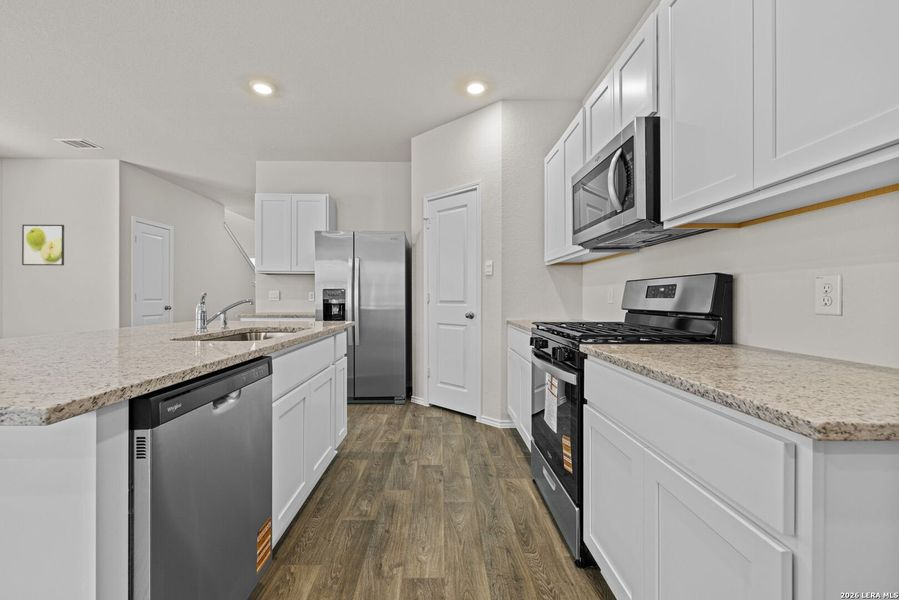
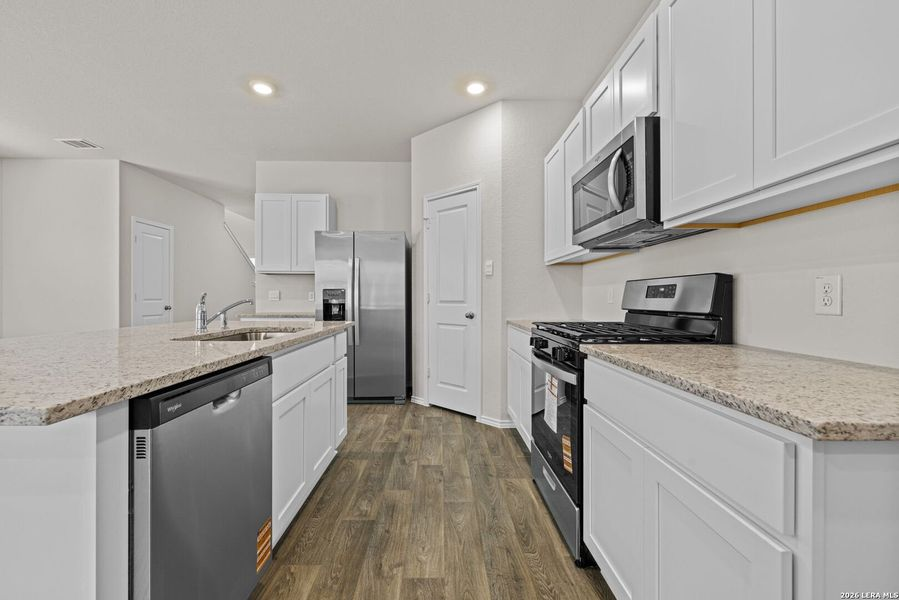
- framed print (43, 245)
